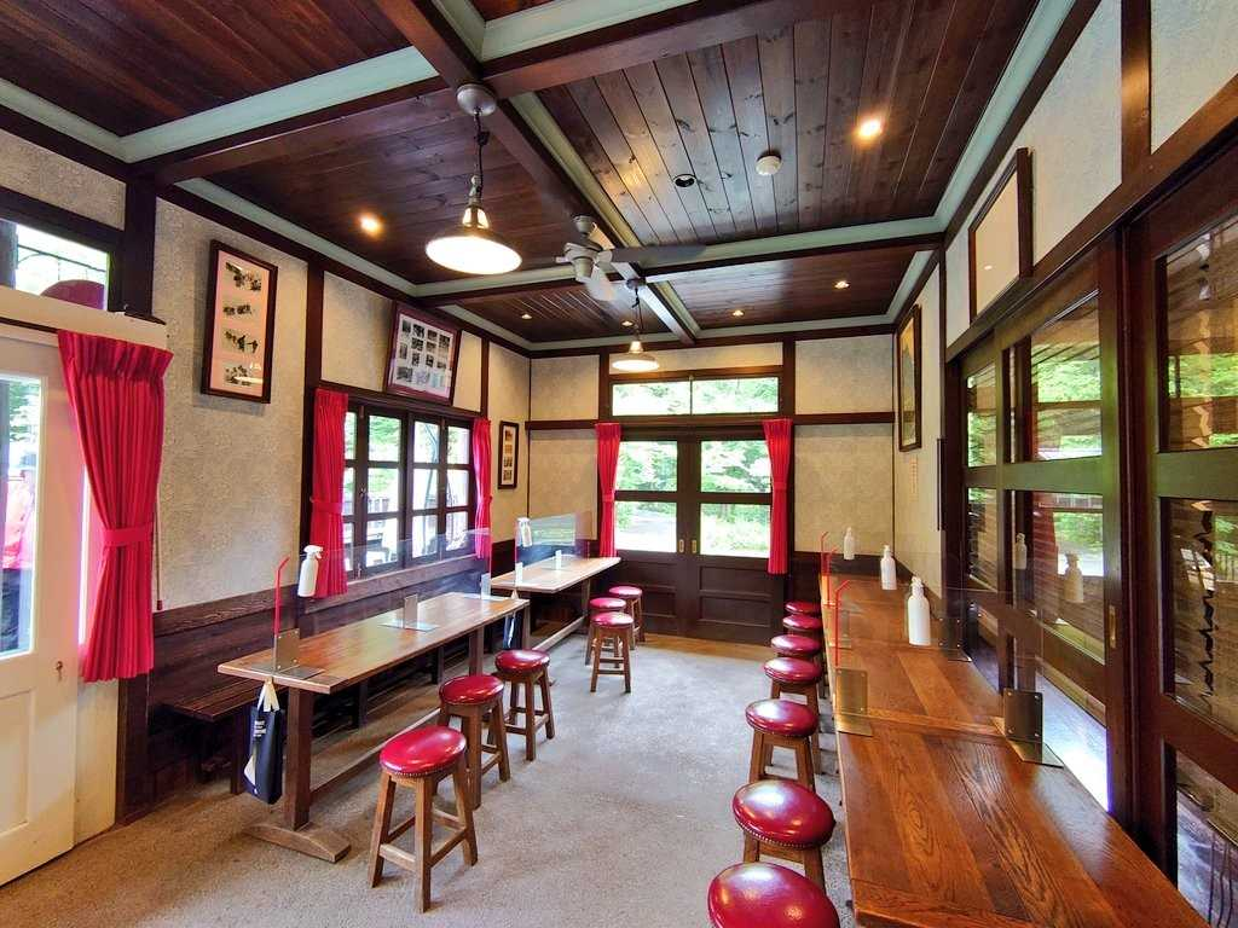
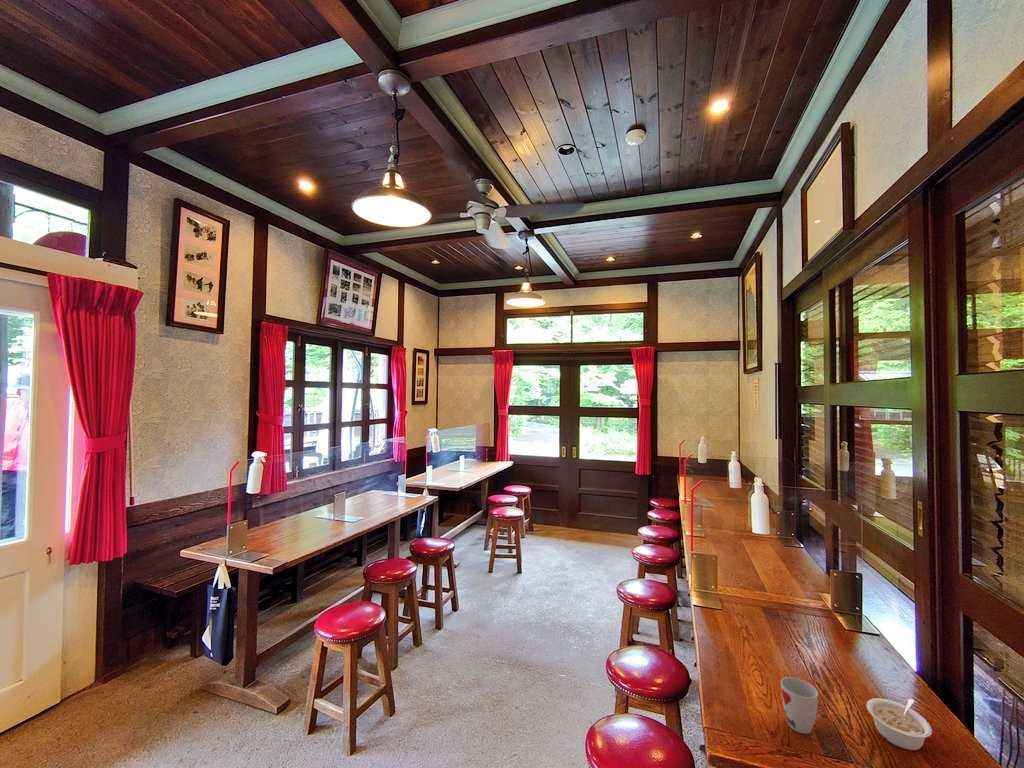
+ cup (799, 706)
+ legume (897, 722)
